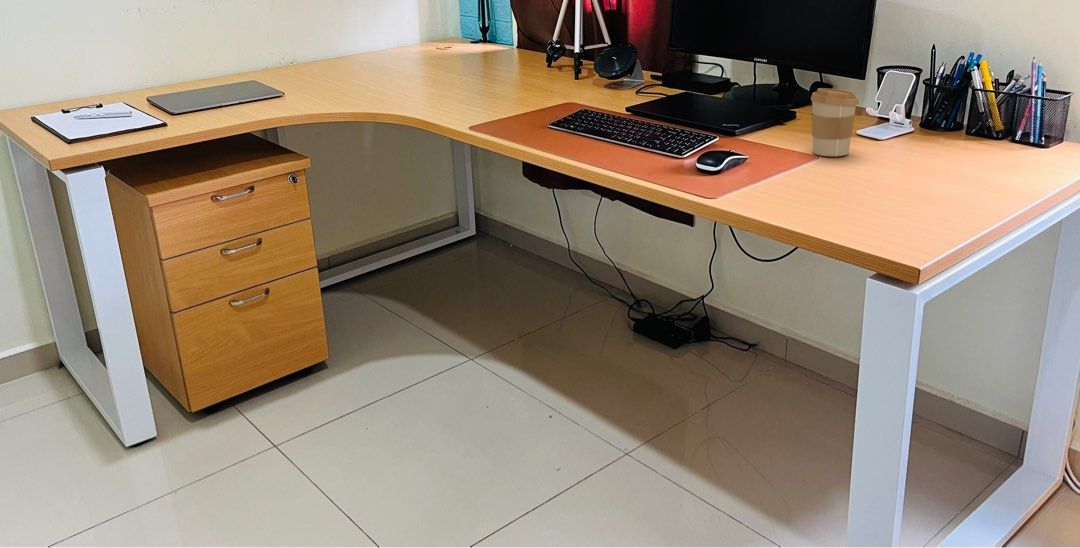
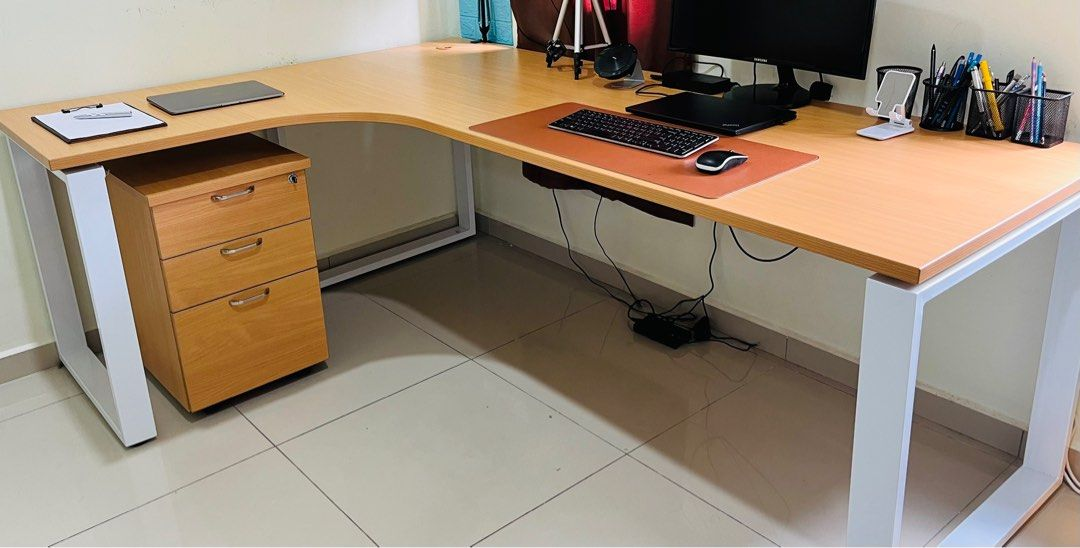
- coffee cup (833, 121)
